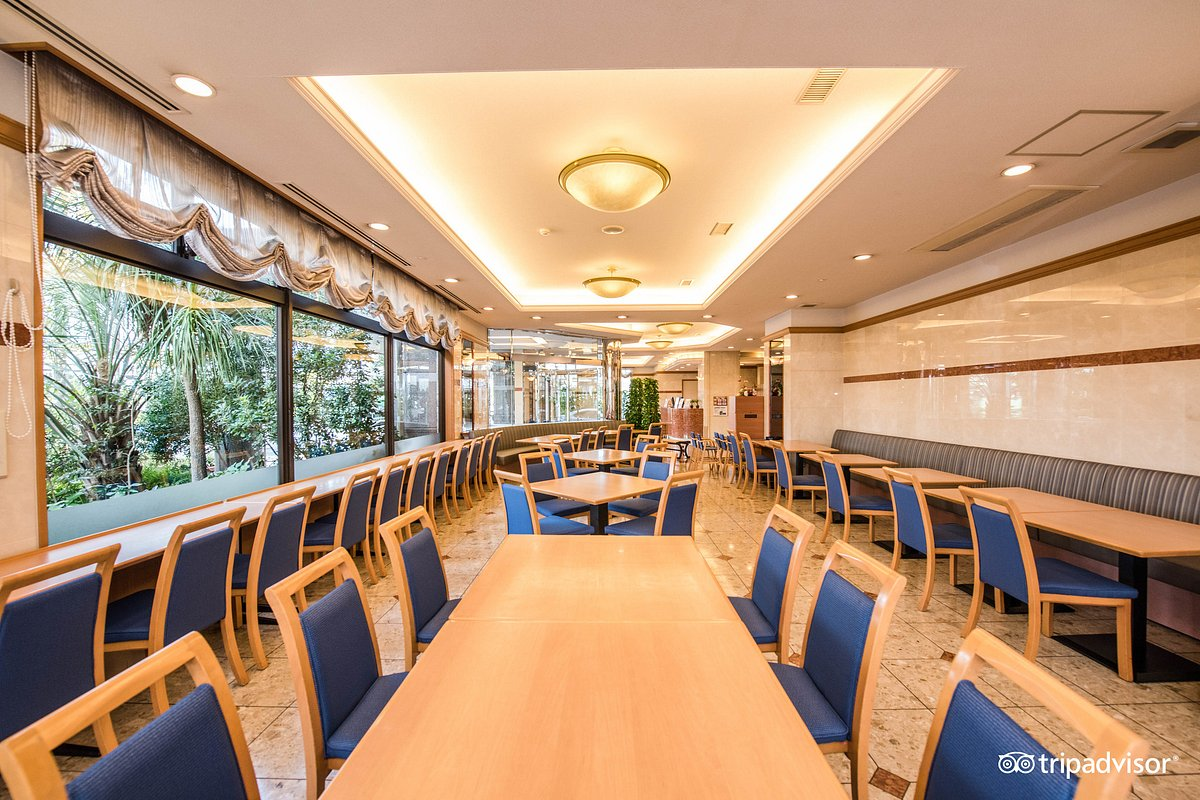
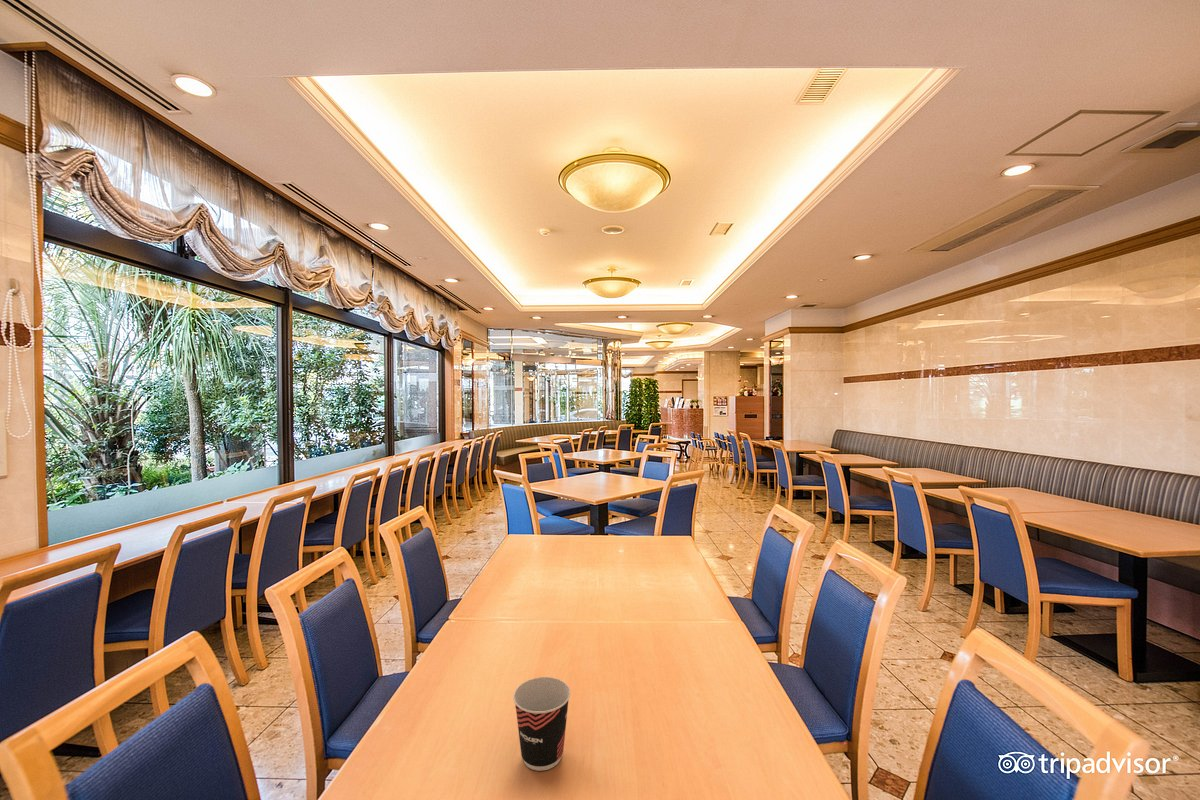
+ cup (542, 724)
